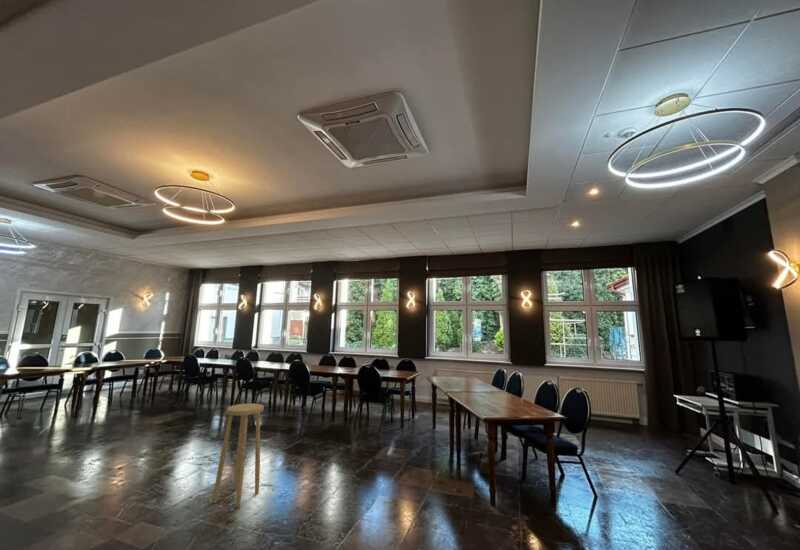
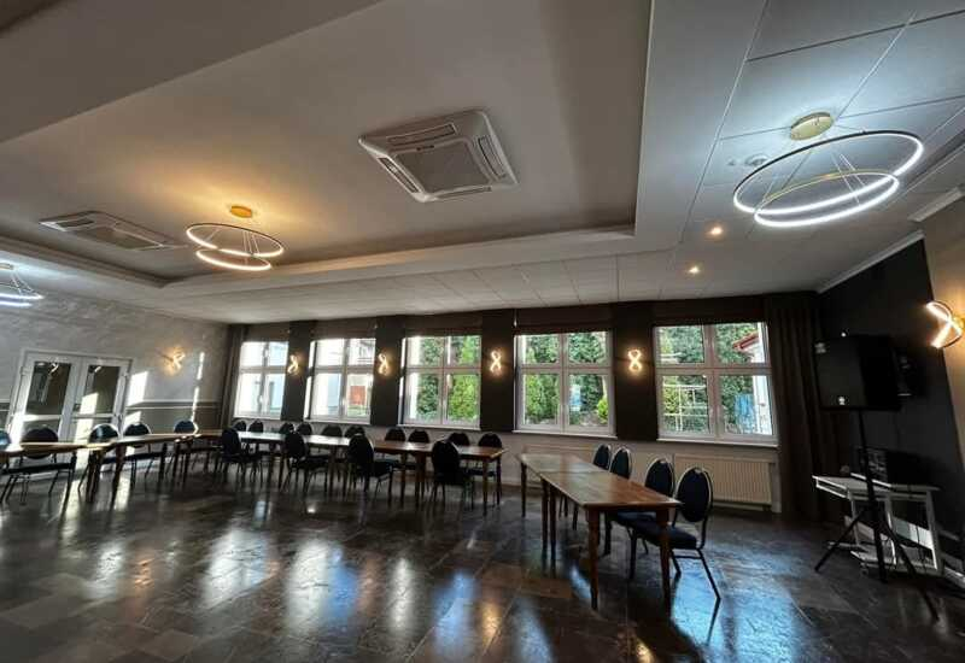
- stool (241, 451)
